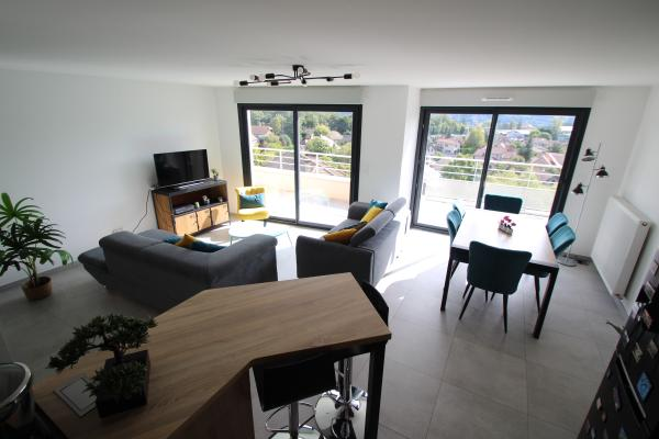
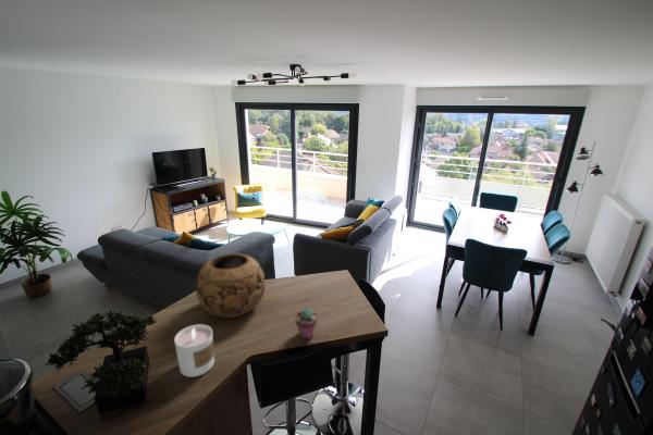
+ decorative bowl (231, 285)
+ potted succulent (306, 321)
+ candle (195, 347)
